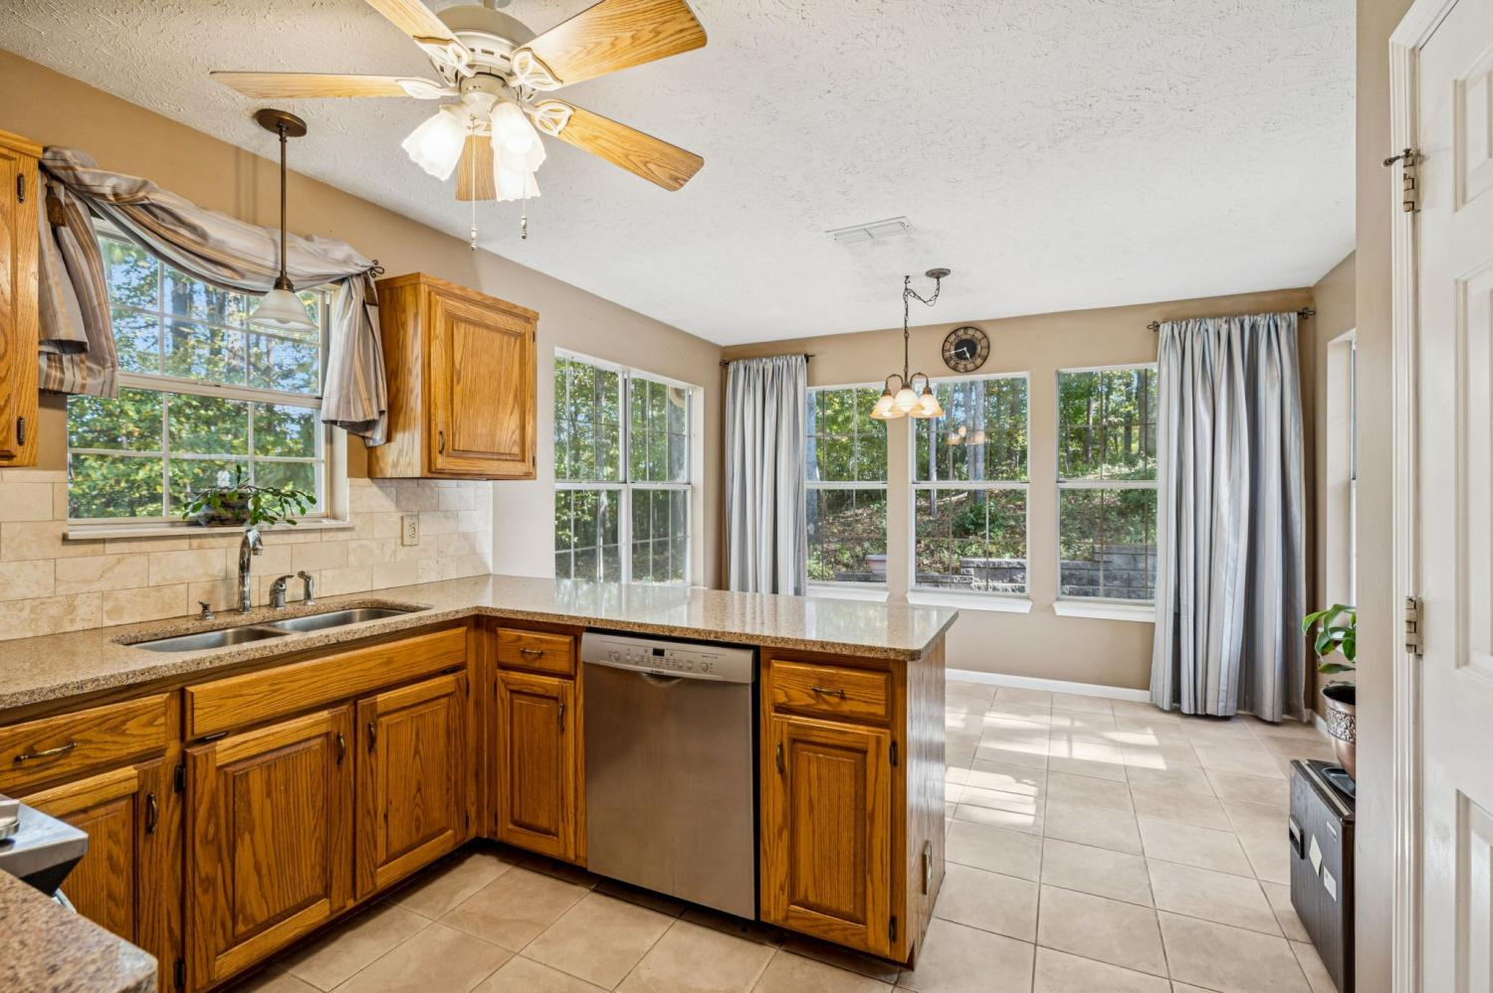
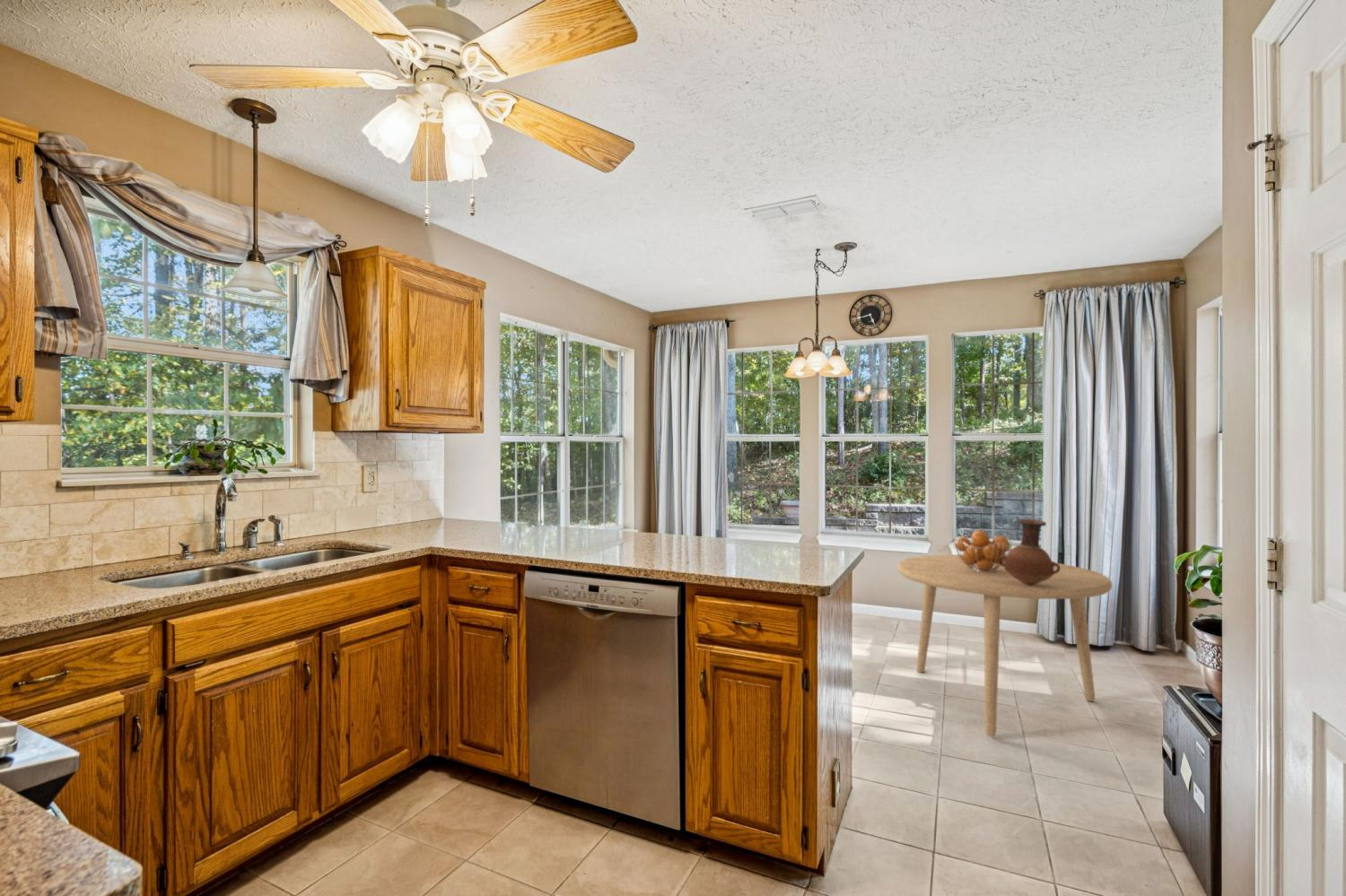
+ vase (1027, 552)
+ dining table (997, 635)
+ fruit basket (982, 550)
